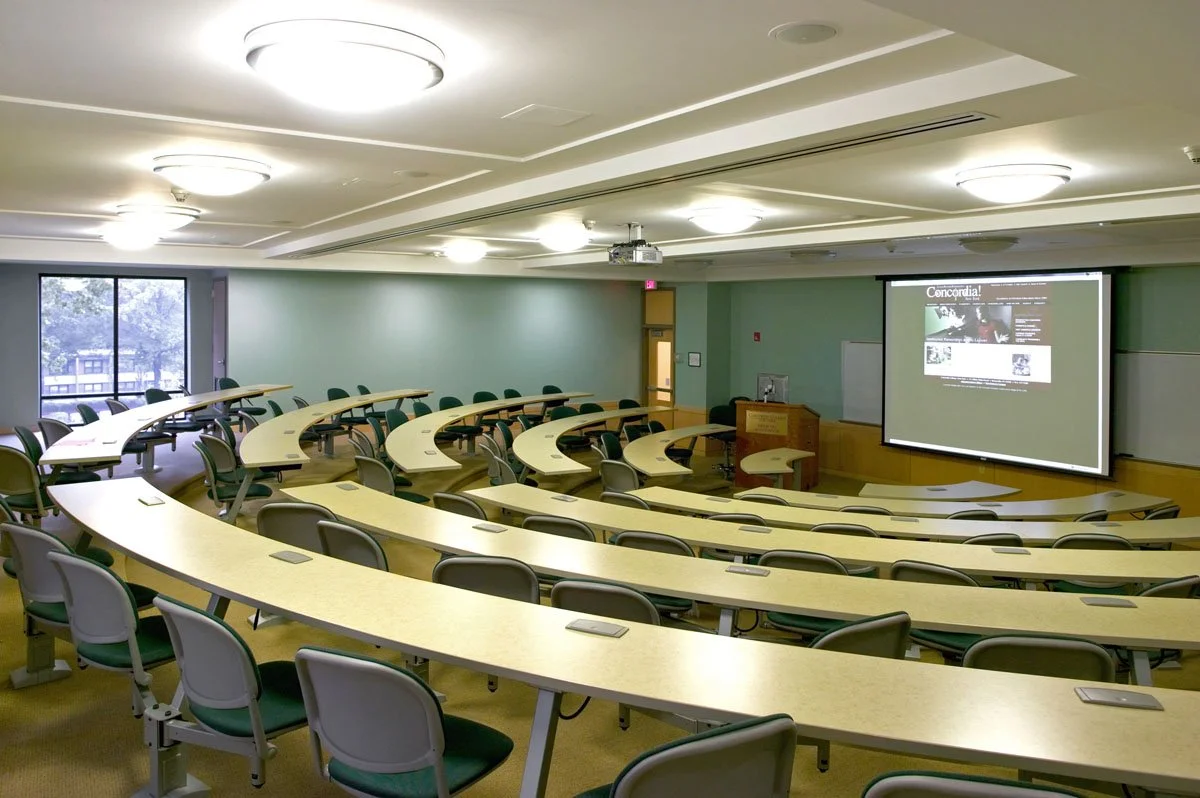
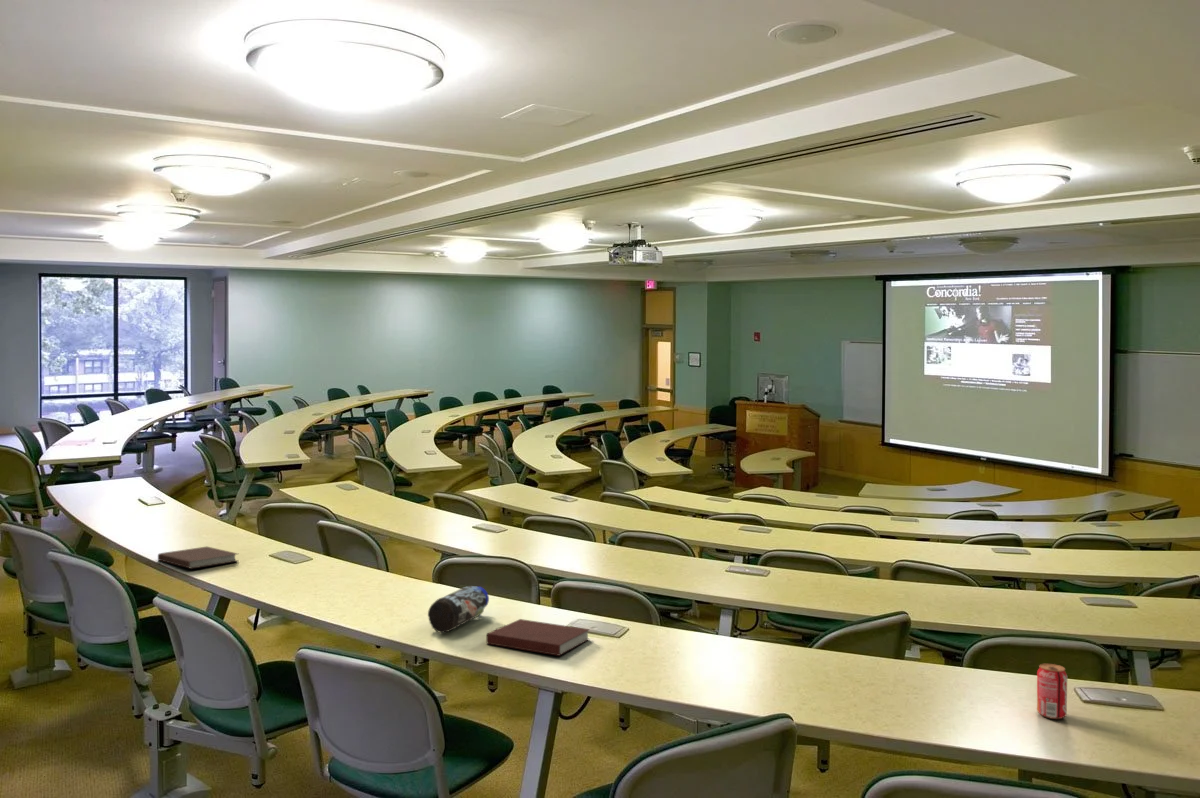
+ water bottle (461, 606)
+ notebook (538, 636)
+ beverage can (1051, 691)
+ notebook (198, 557)
